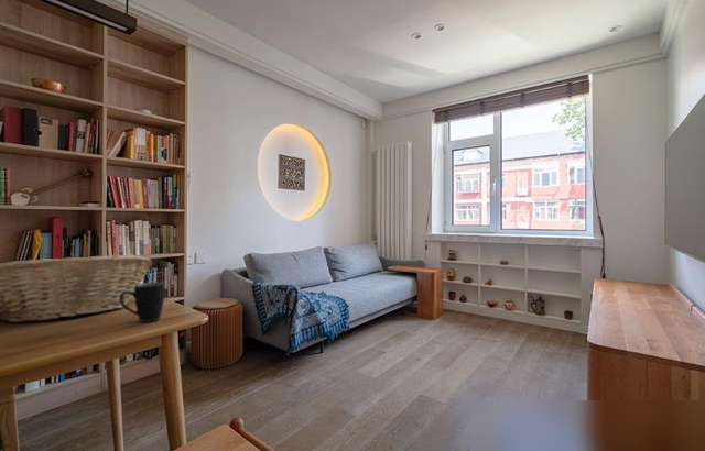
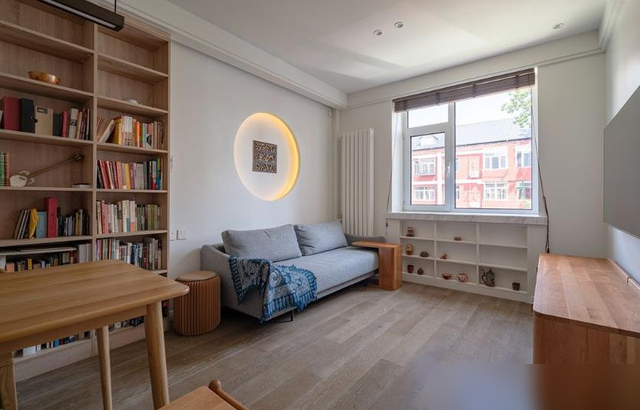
- mug (142, 302)
- fruit basket (70, 282)
